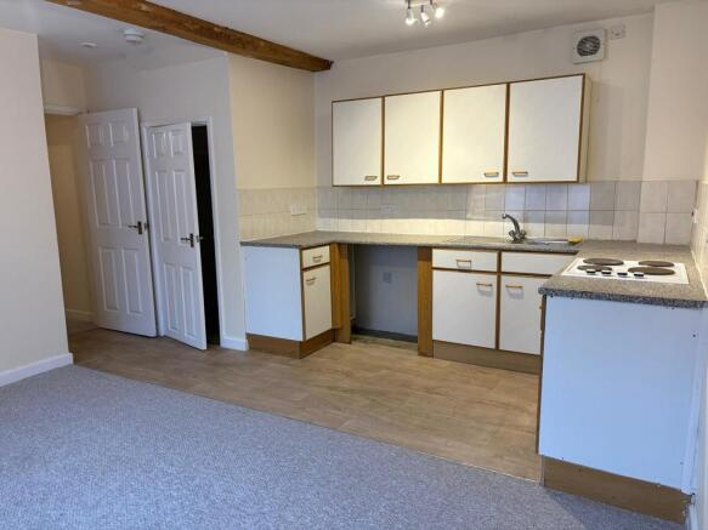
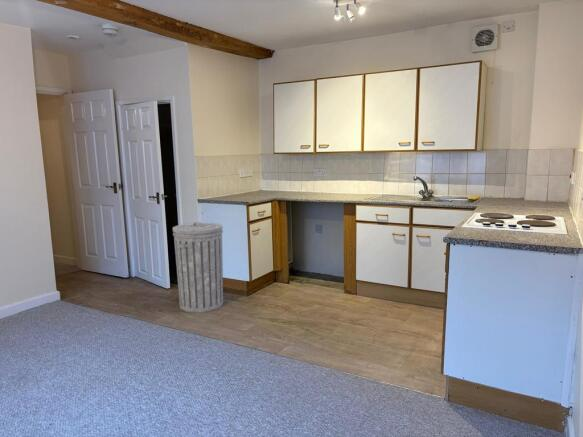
+ trash can (199, 263)
